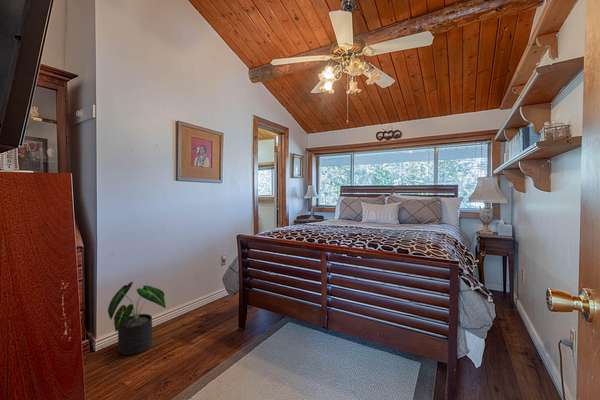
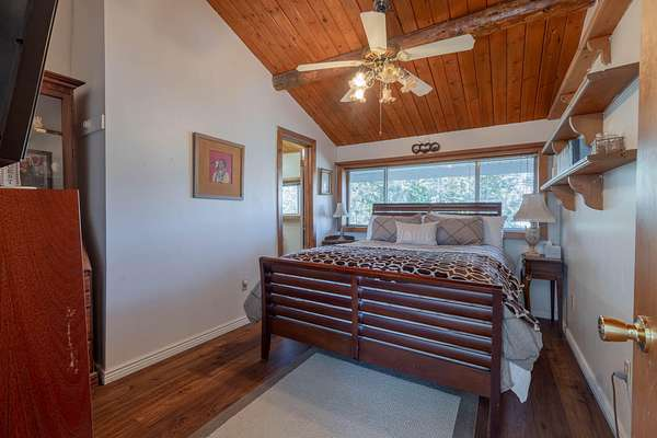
- potted plant (145, 314)
